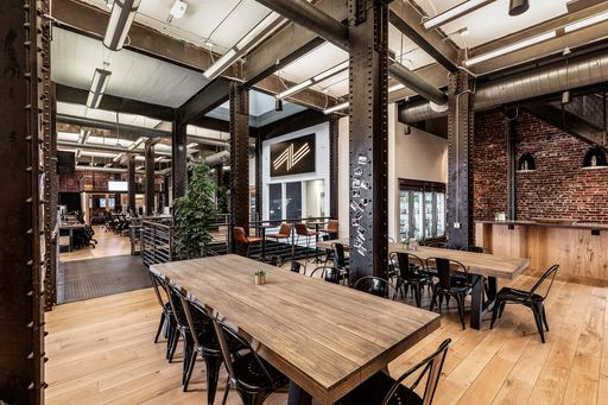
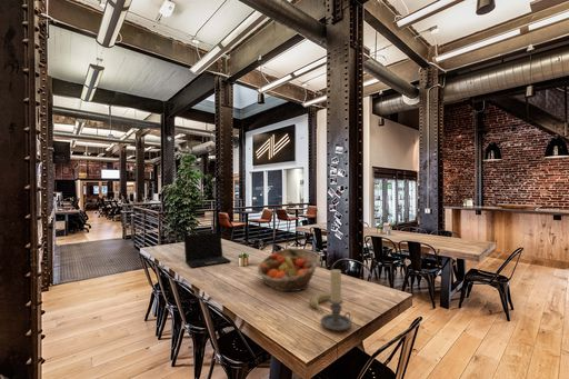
+ laptop (207, 248)
+ candle holder (338, 297)
+ fruit basket (288, 268)
+ banana (325, 299)
